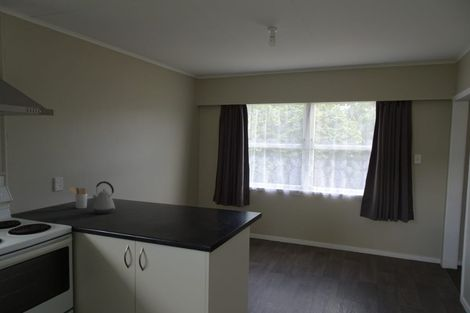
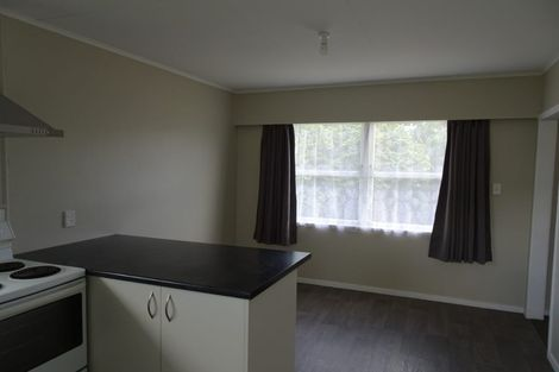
- kettle (103, 196)
- utensil holder (78, 197)
